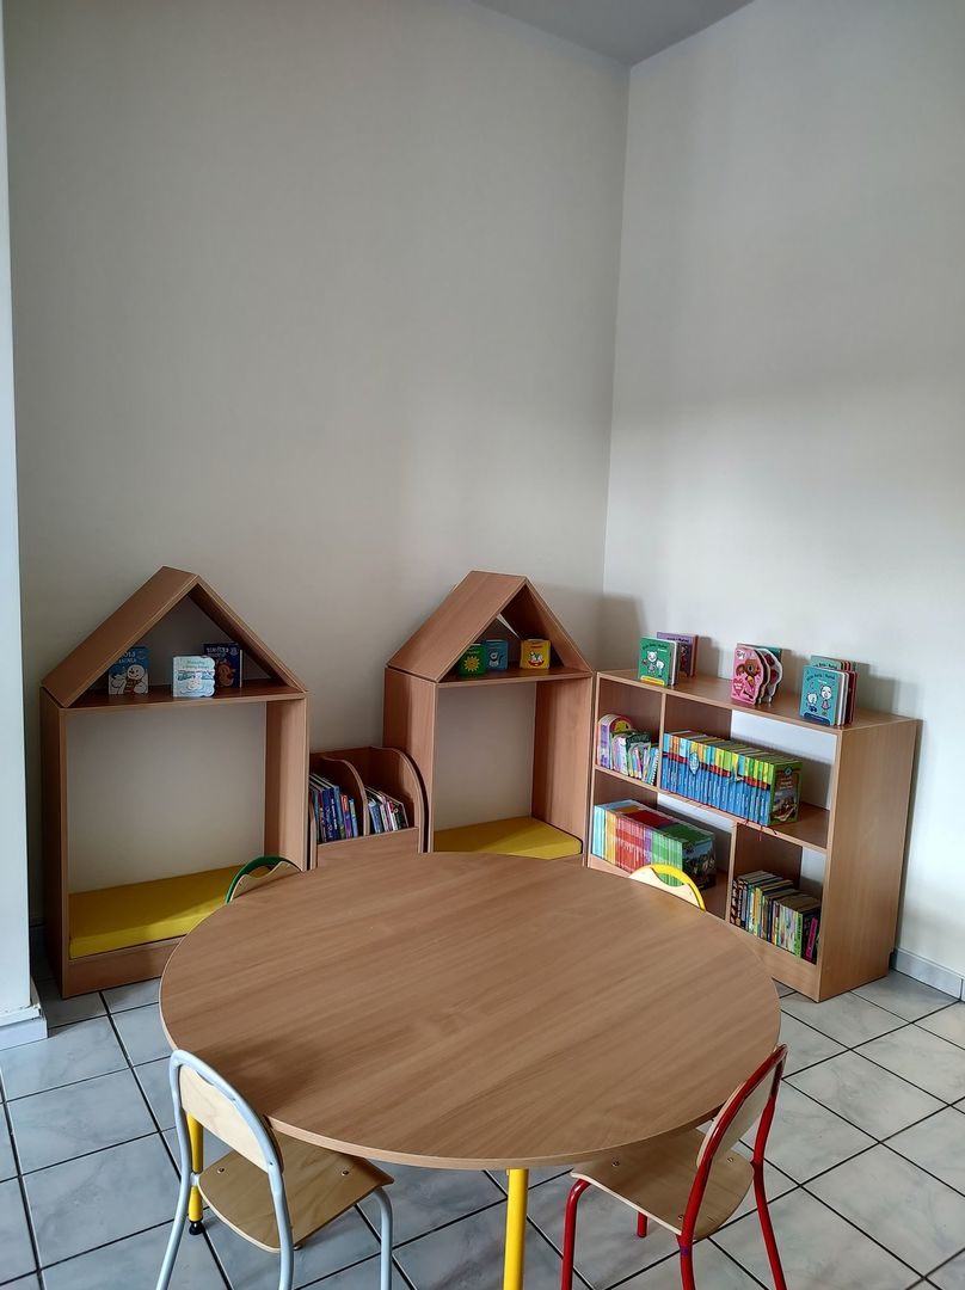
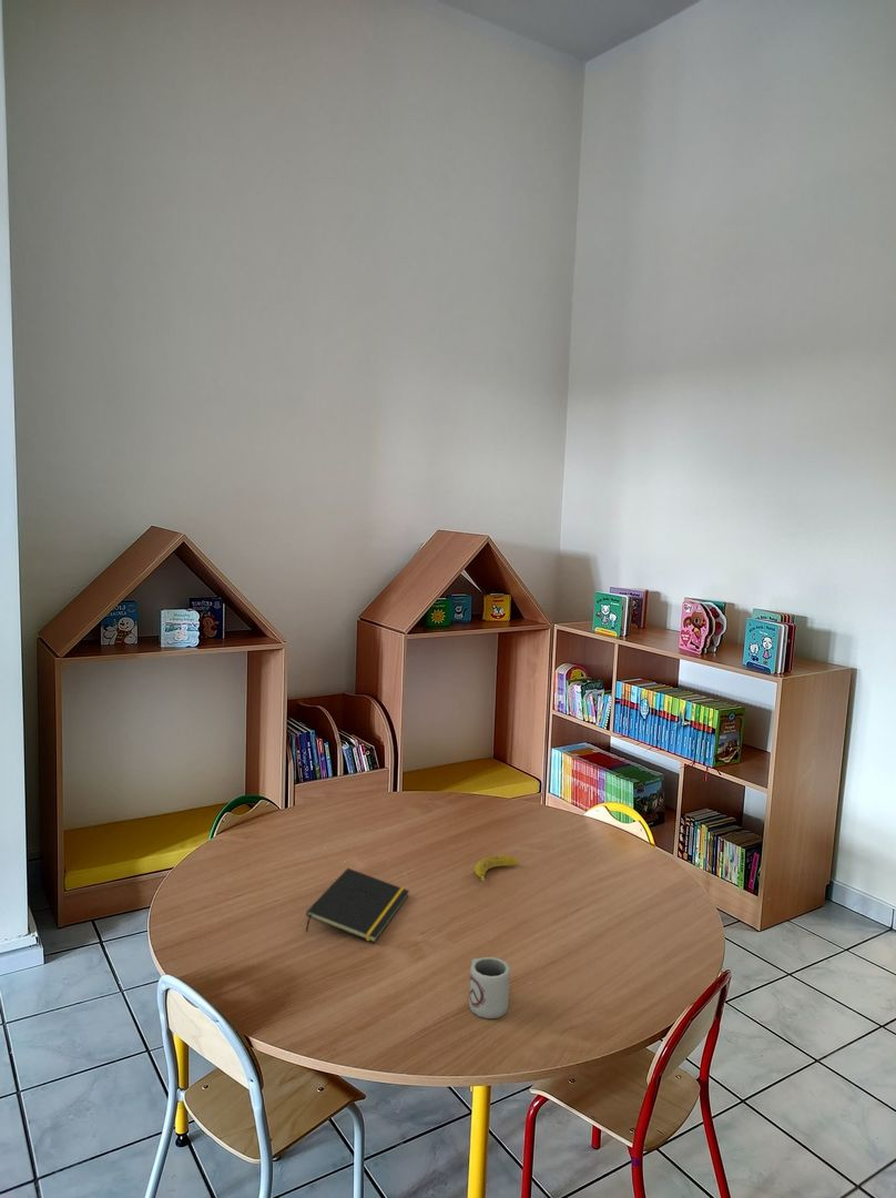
+ banana (495, 866)
+ notepad (359, 903)
+ cup (486, 983)
